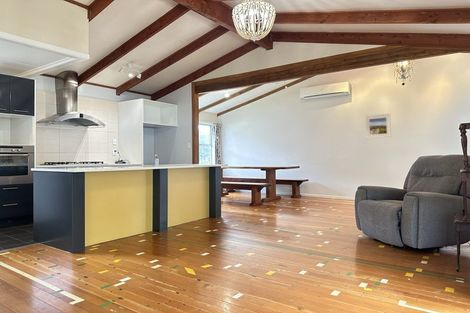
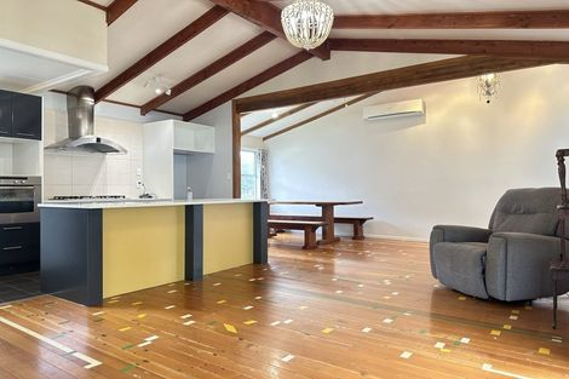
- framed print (378, 126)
